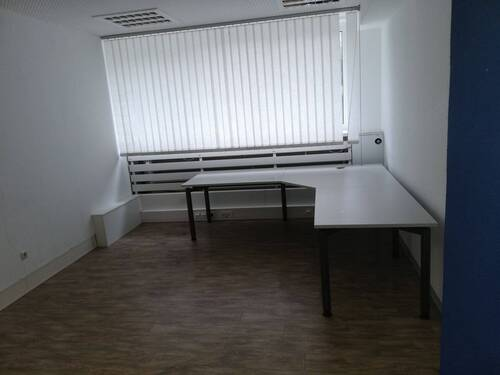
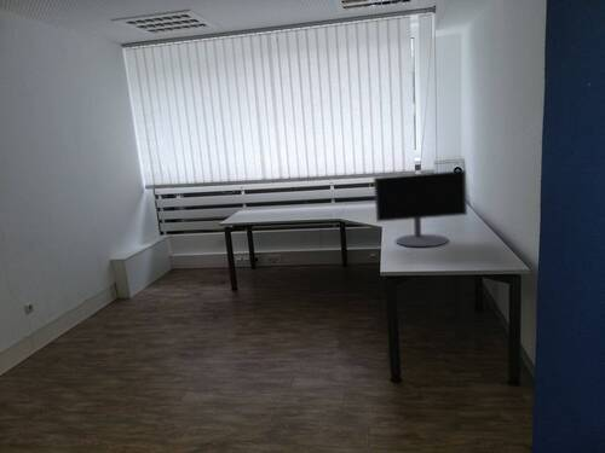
+ computer monitor (420, 208)
